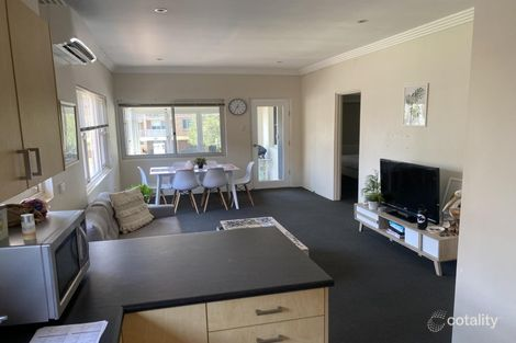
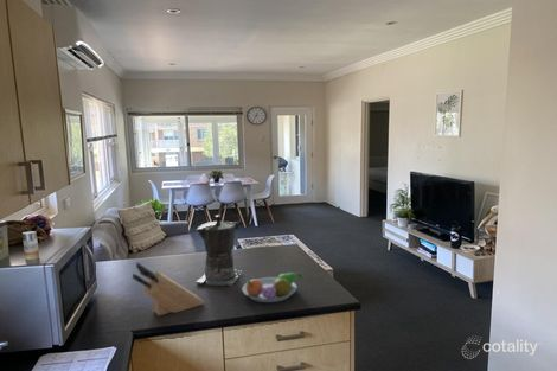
+ fruit bowl (271, 282)
+ knife block (168, 284)
+ coffee maker (219, 247)
